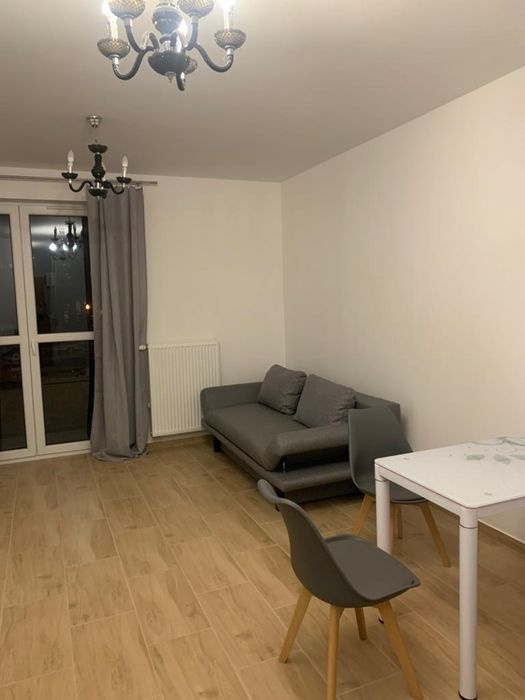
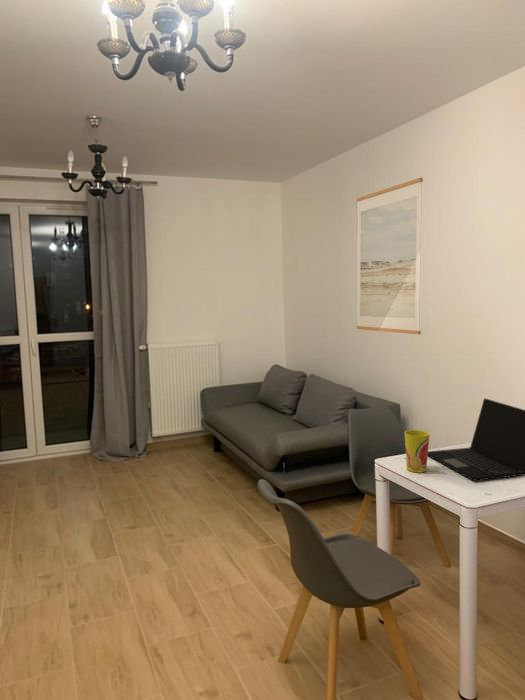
+ cup (416, 451)
+ laptop (480, 436)
+ wall art (386, 261)
